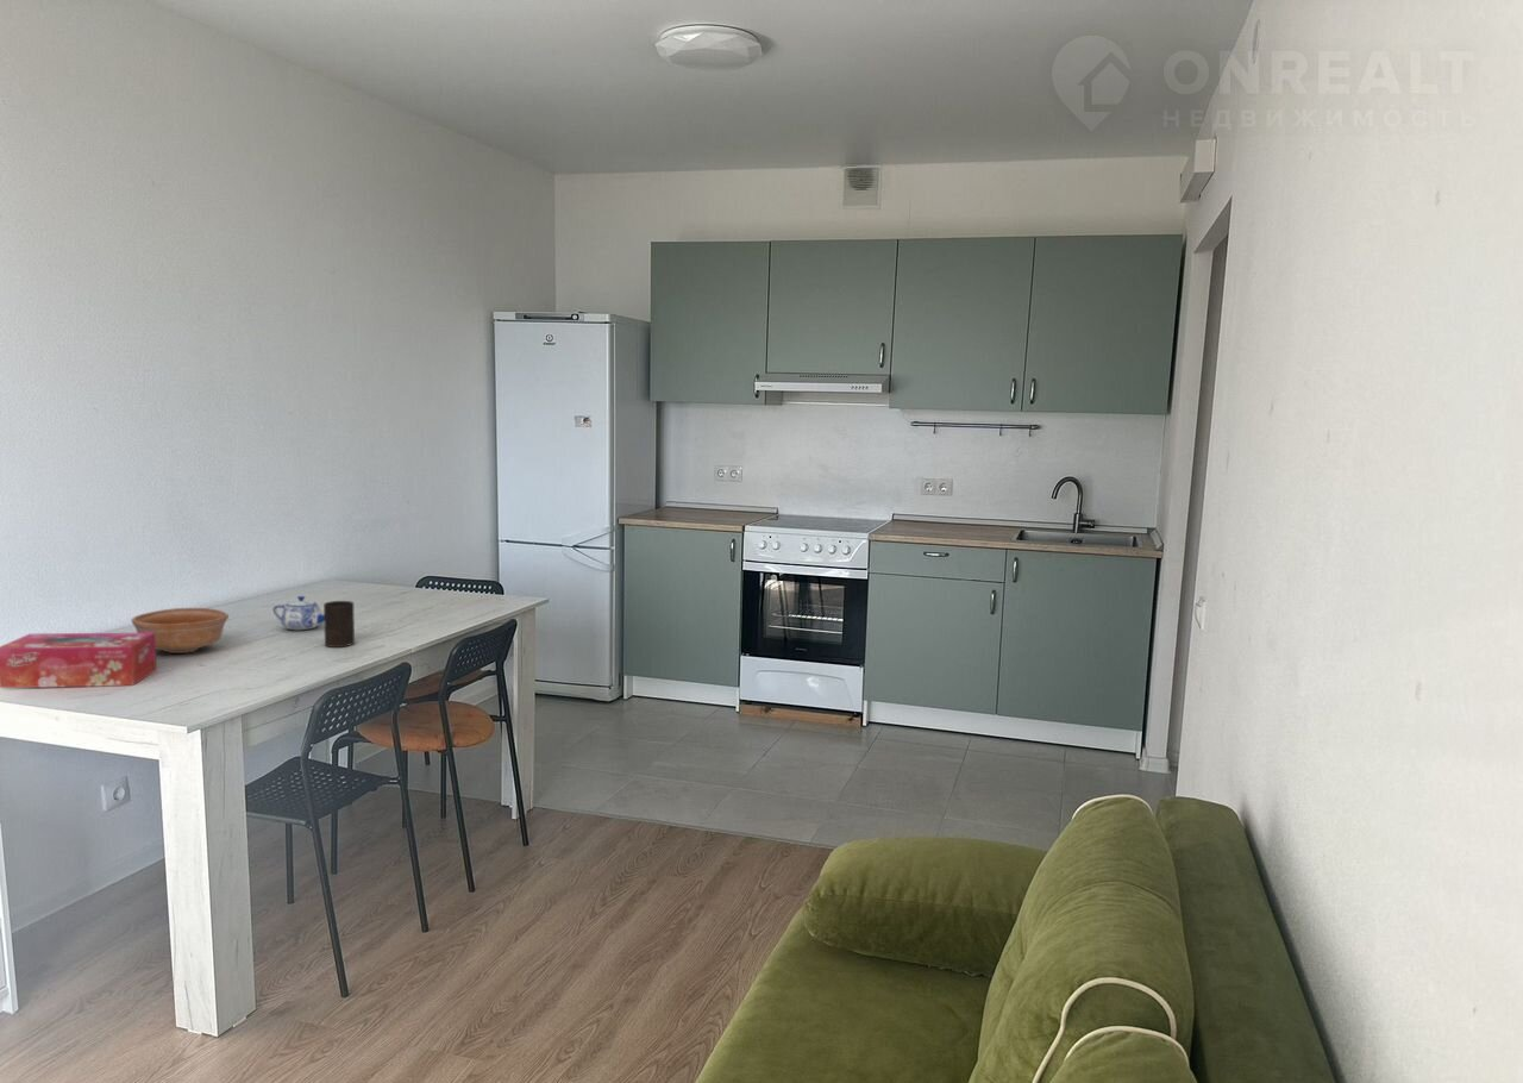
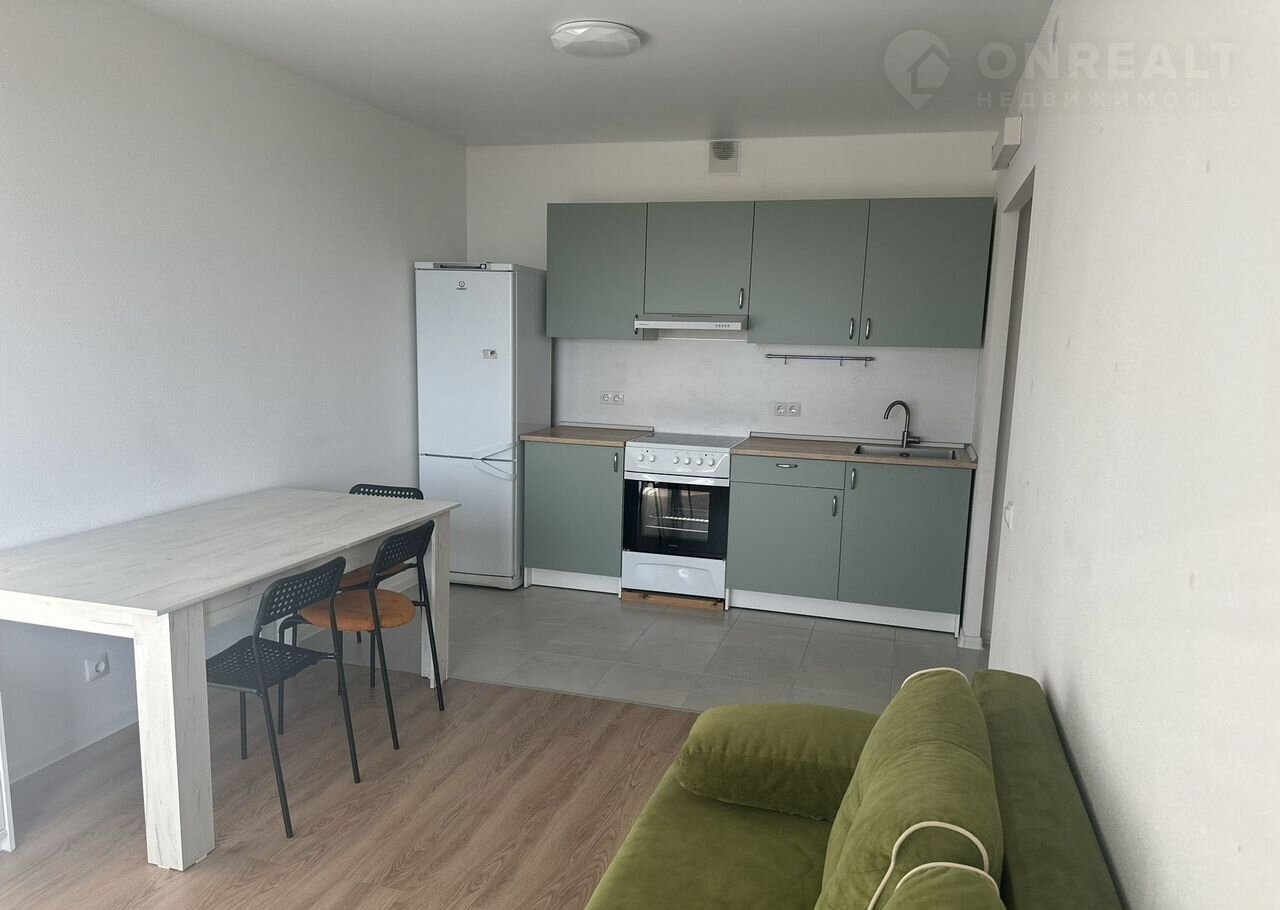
- teapot (305, 612)
- bowl (181, 632)
- cup (339, 624)
- tissue box (80, 658)
